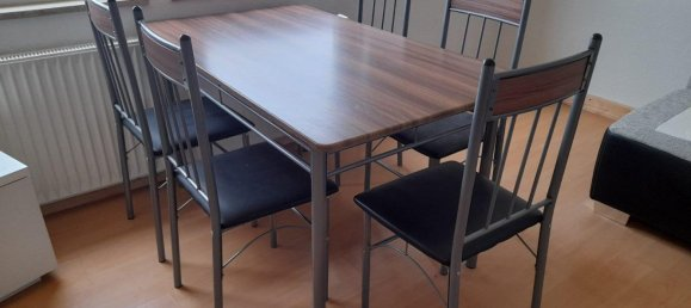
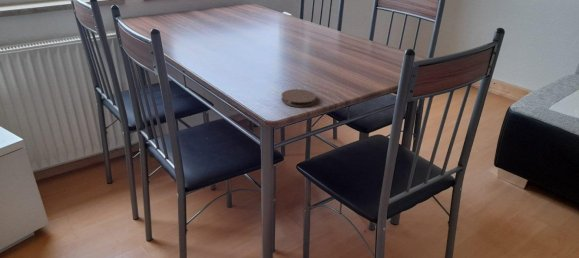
+ coaster (298, 97)
